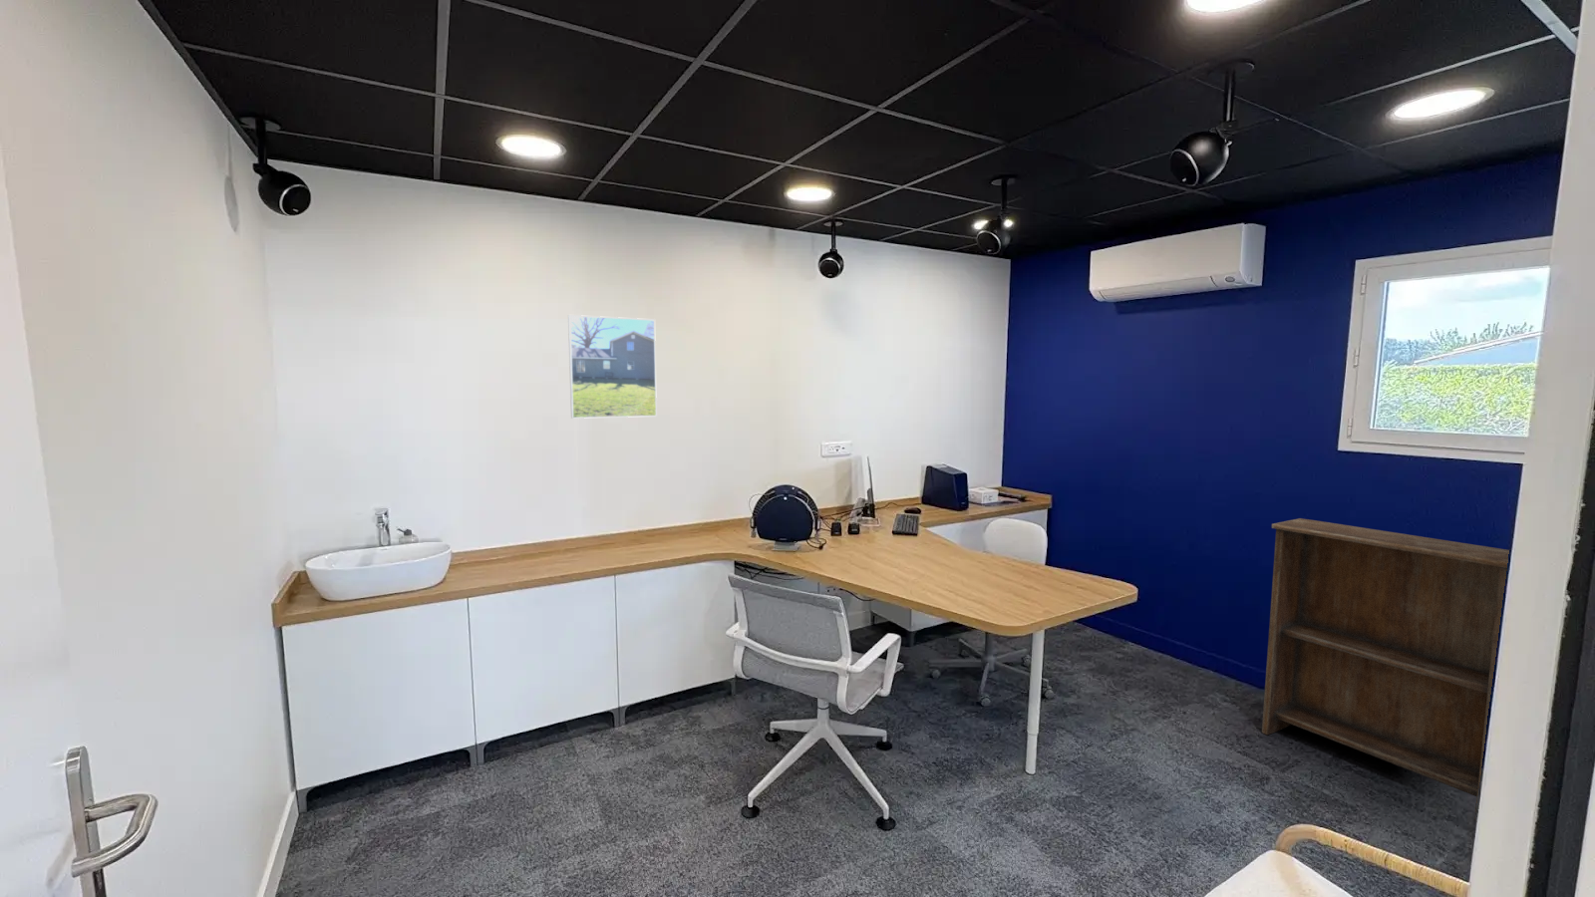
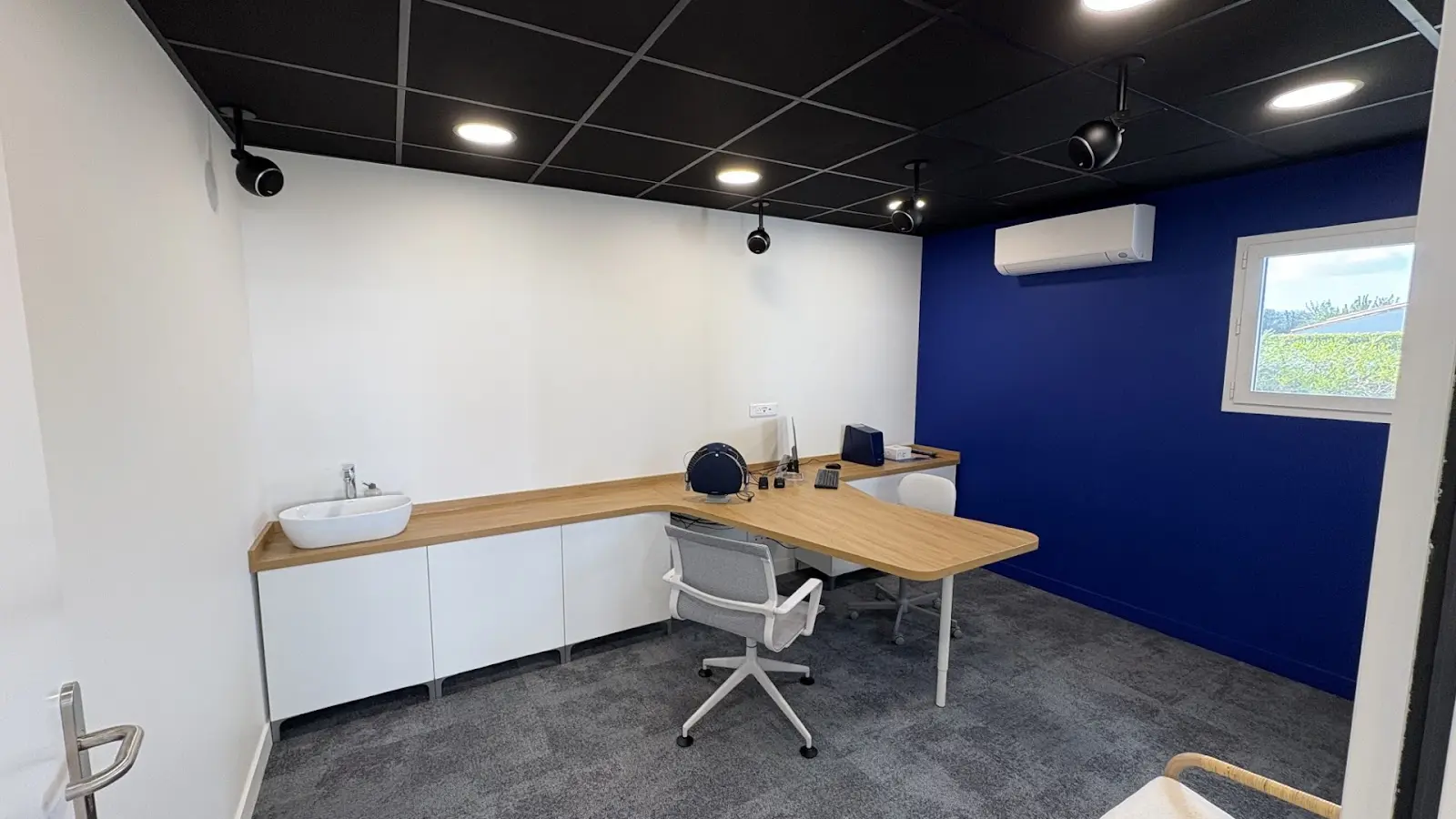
- bookshelf (1381, 654)
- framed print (613, 367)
